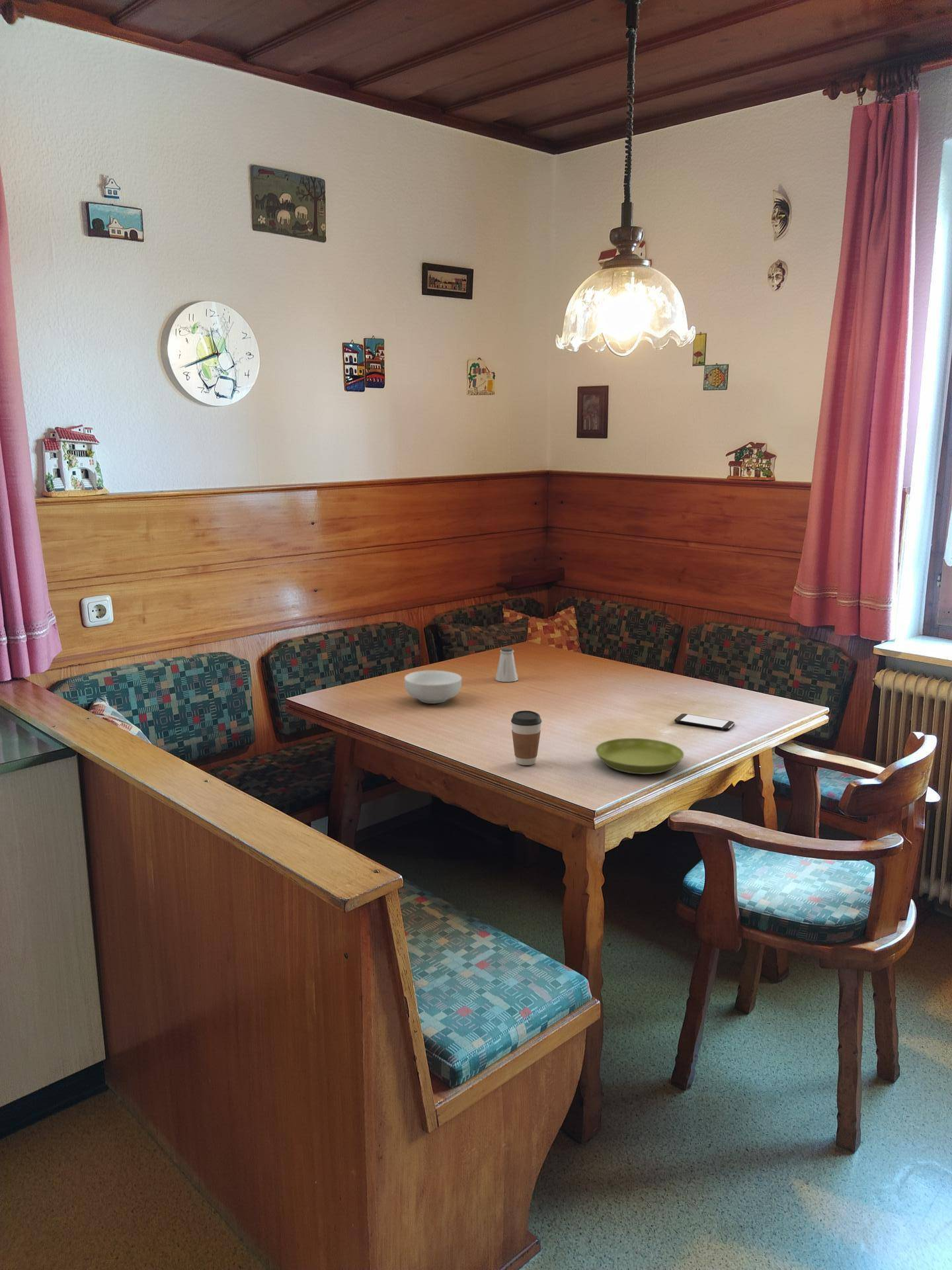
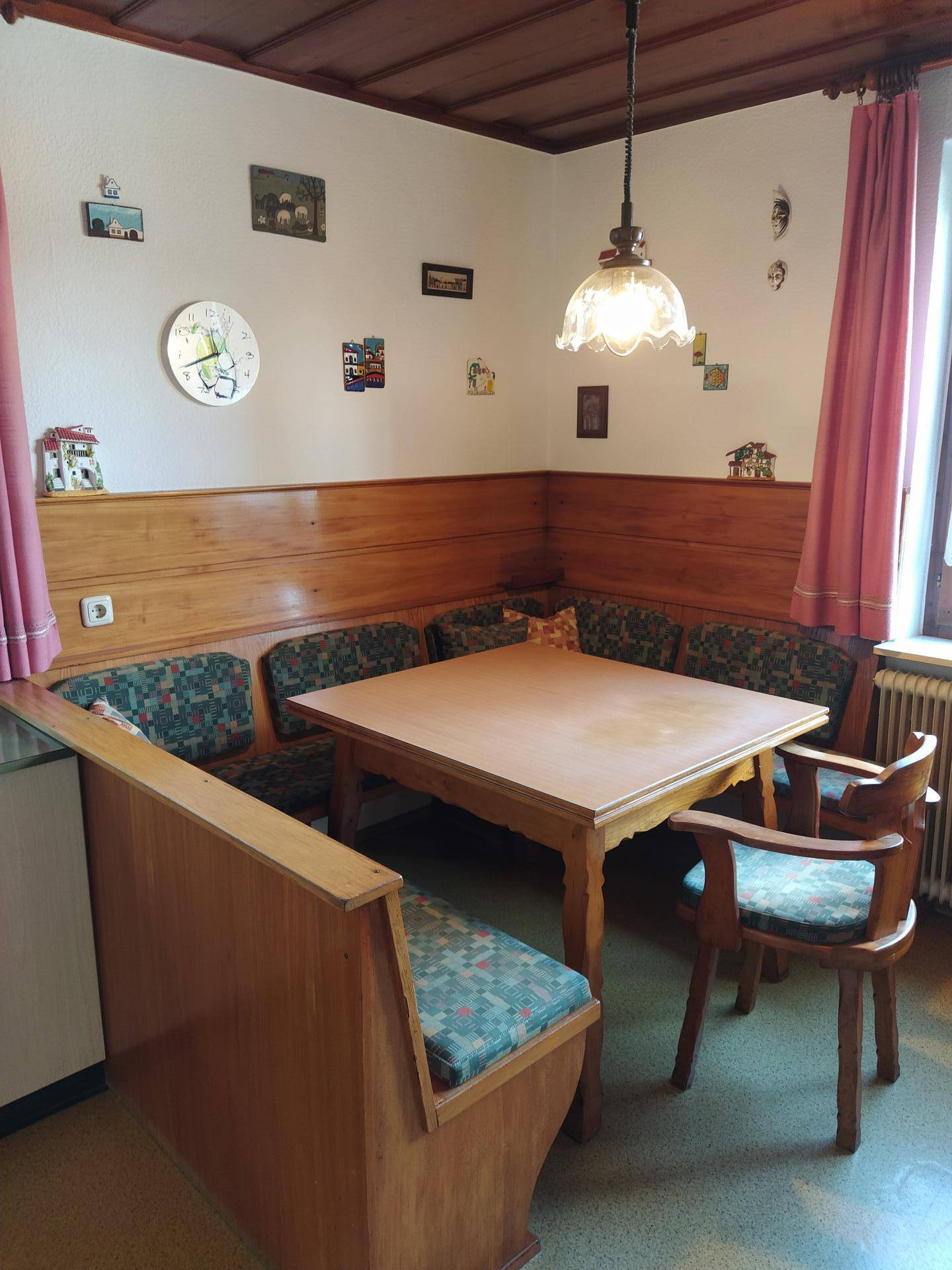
- coffee cup (526, 738)
- cereal bowl (433, 688)
- saucer (639, 757)
- smartphone (704, 722)
- saltshaker (506, 663)
